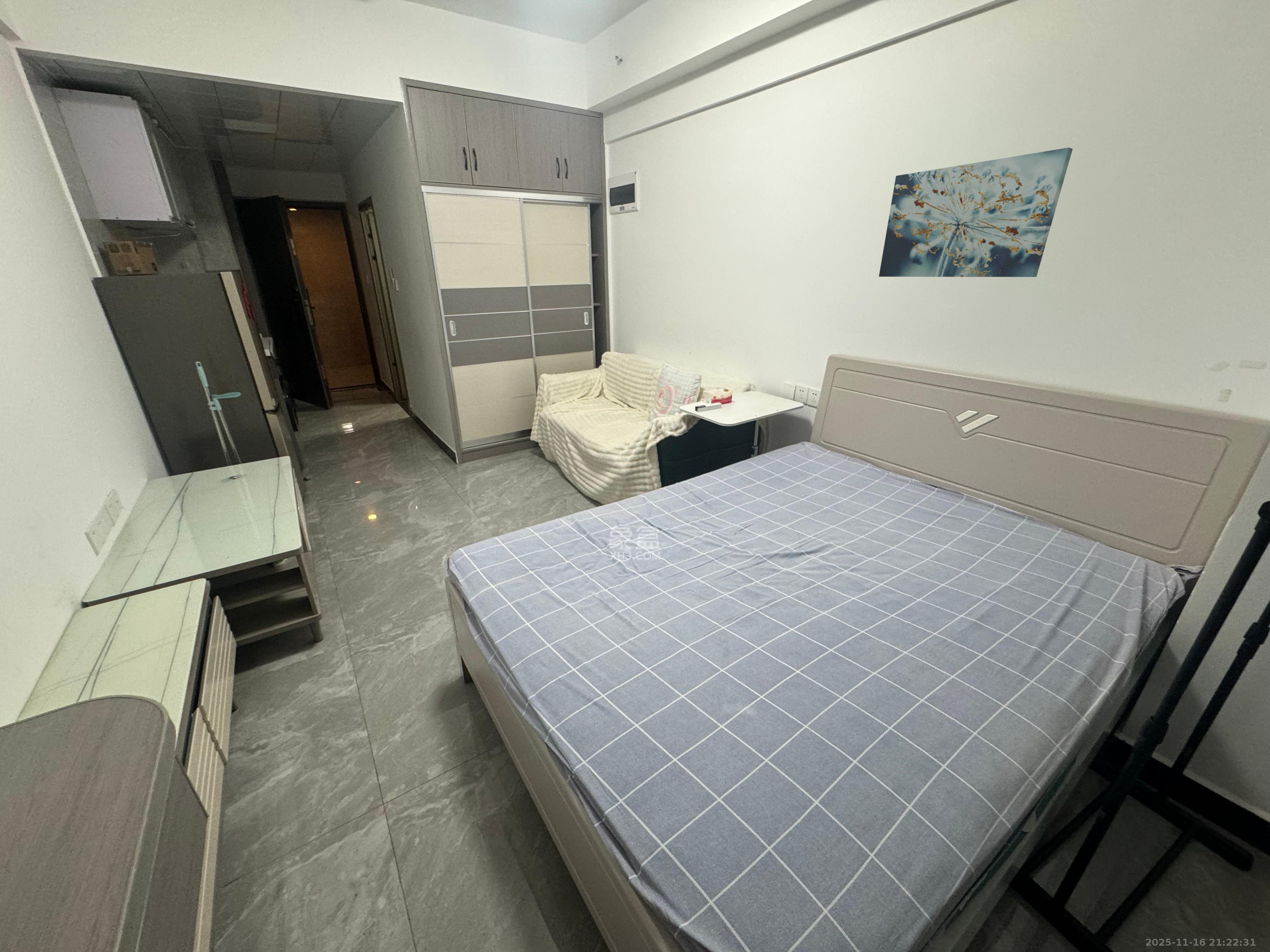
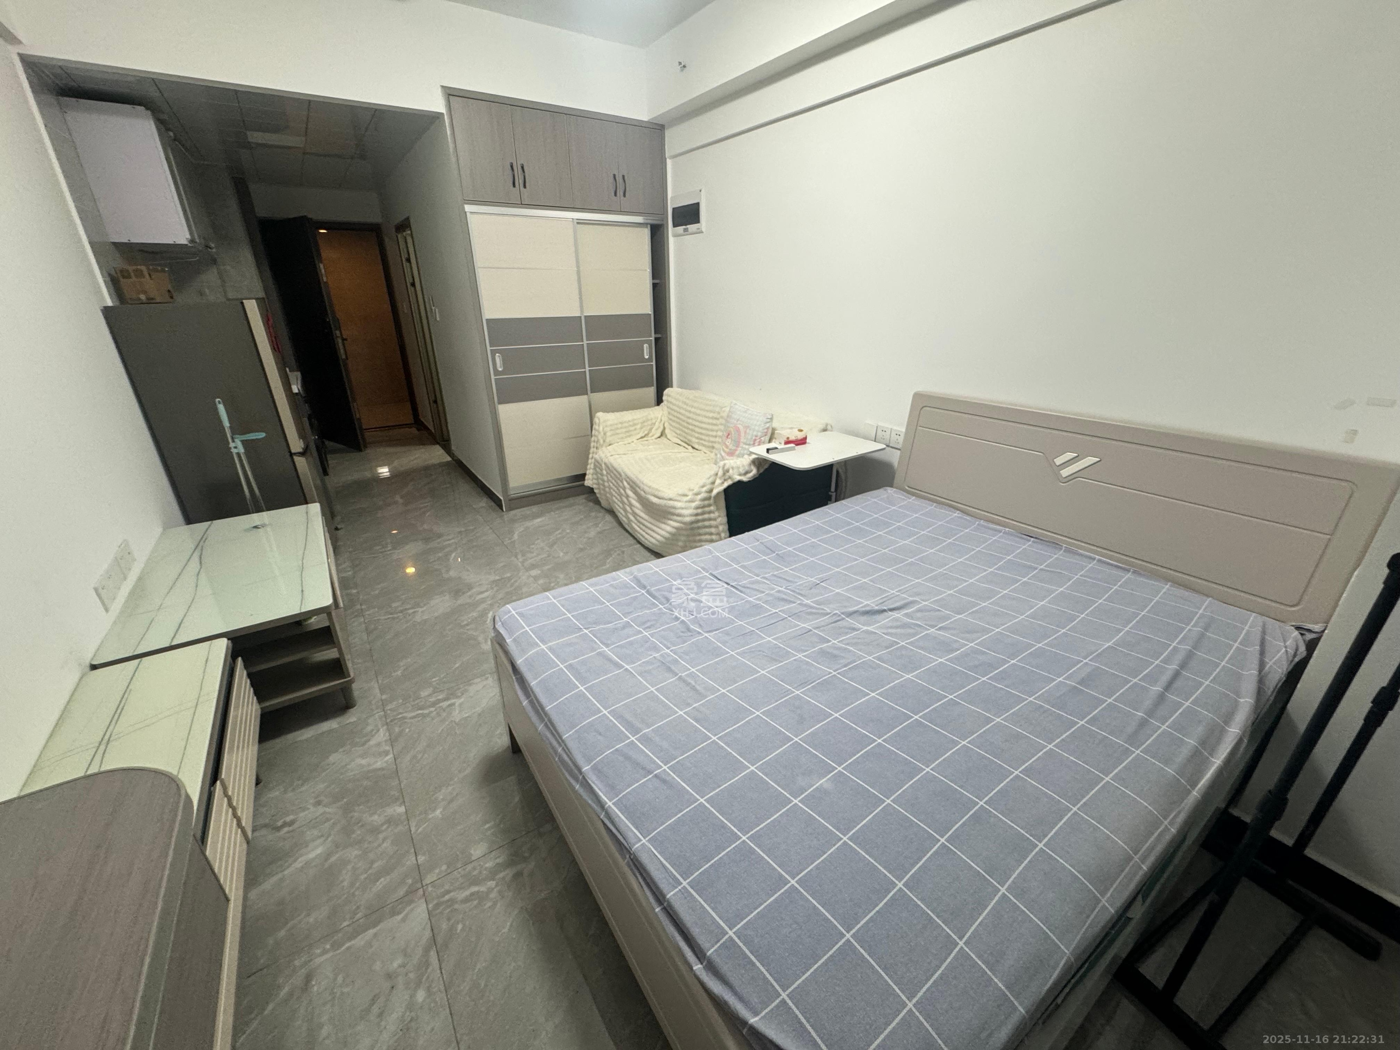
- wall art (961, 222)
